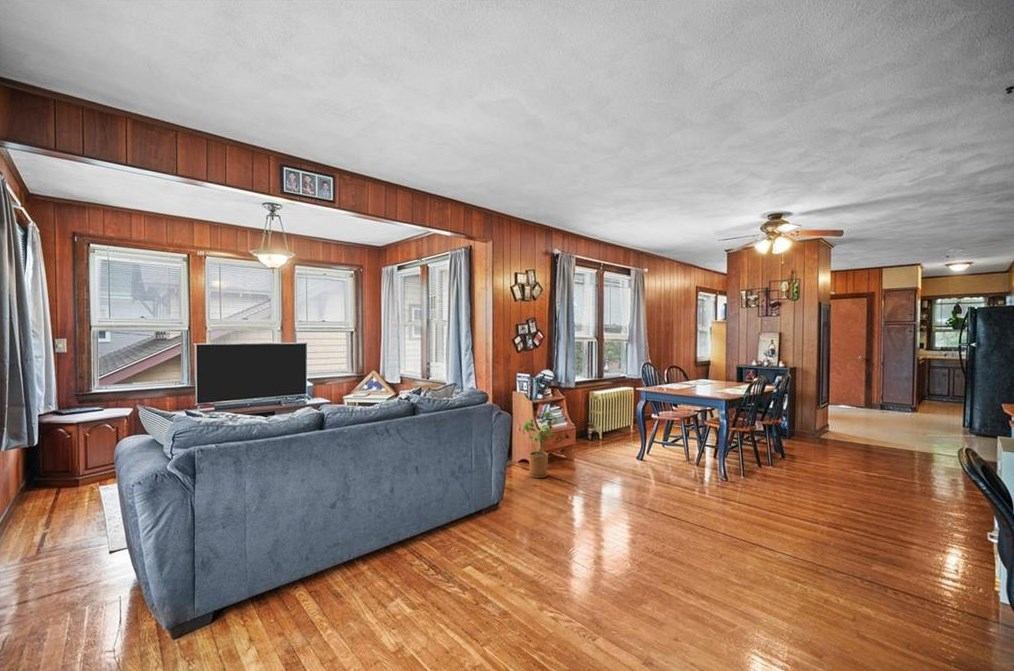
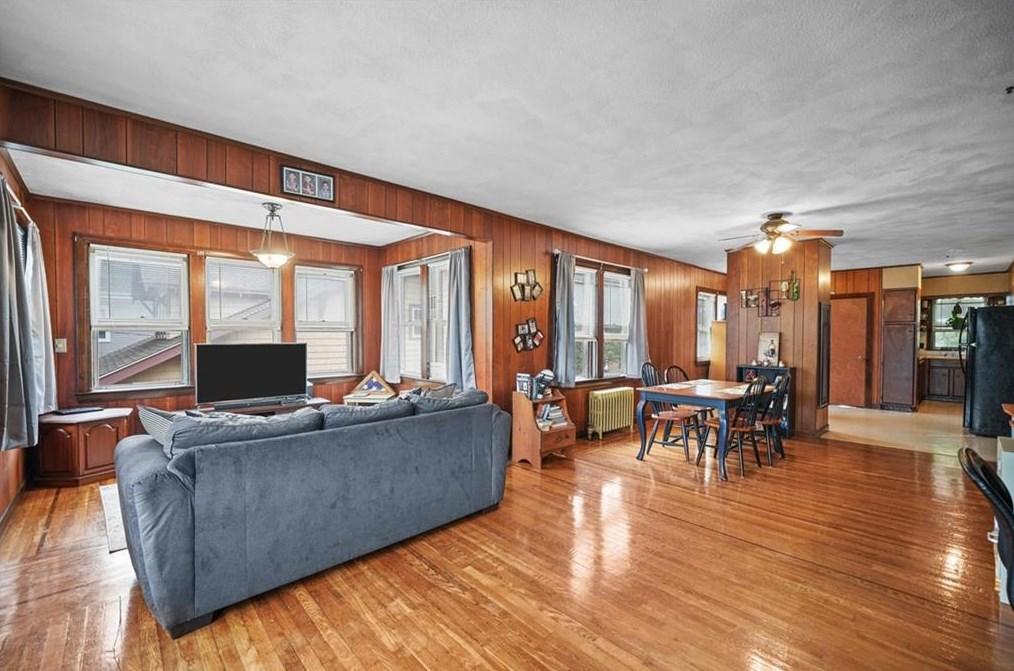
- house plant (541, 445)
